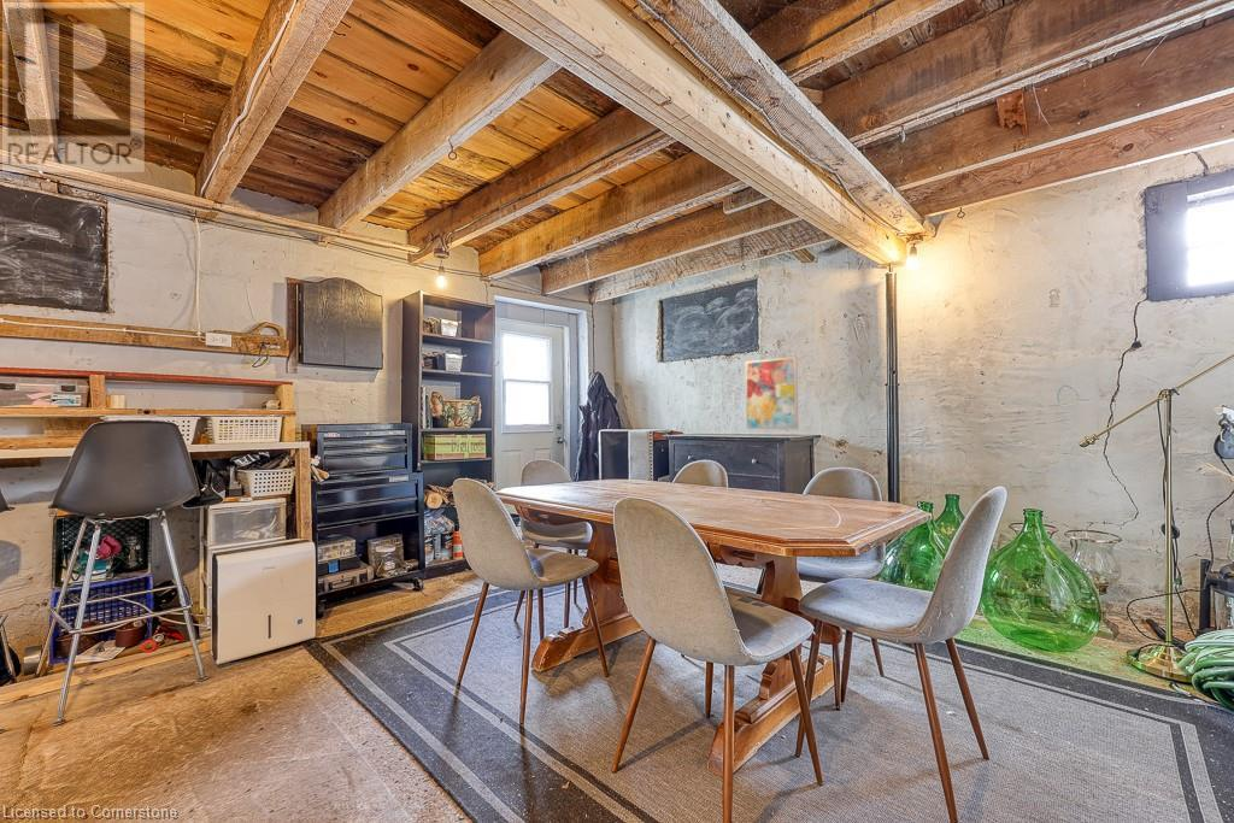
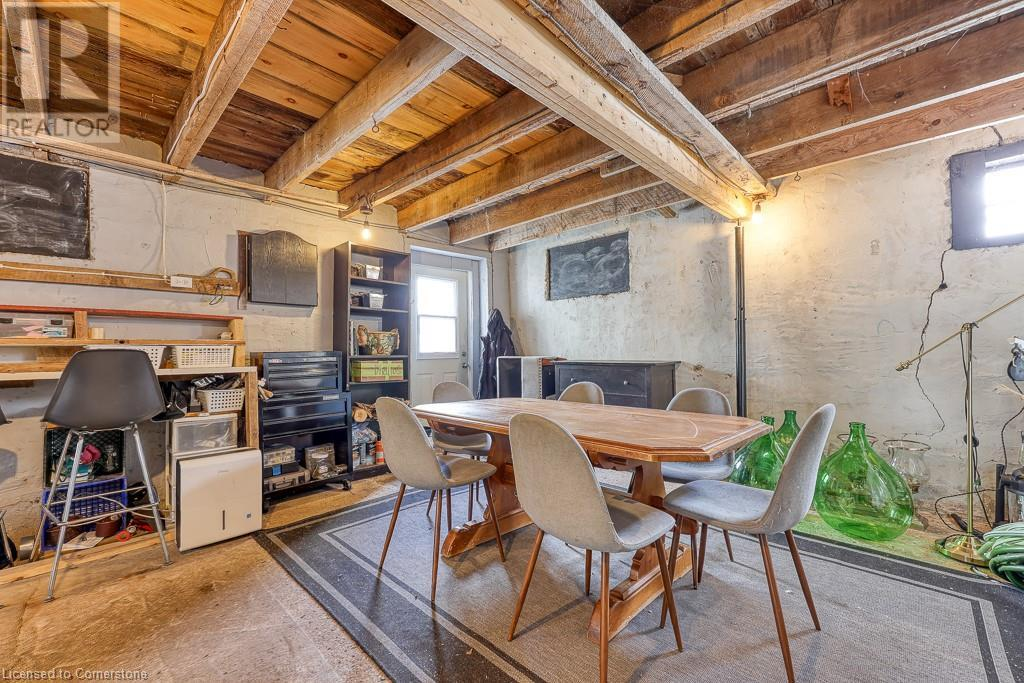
- wall art (770, 394)
